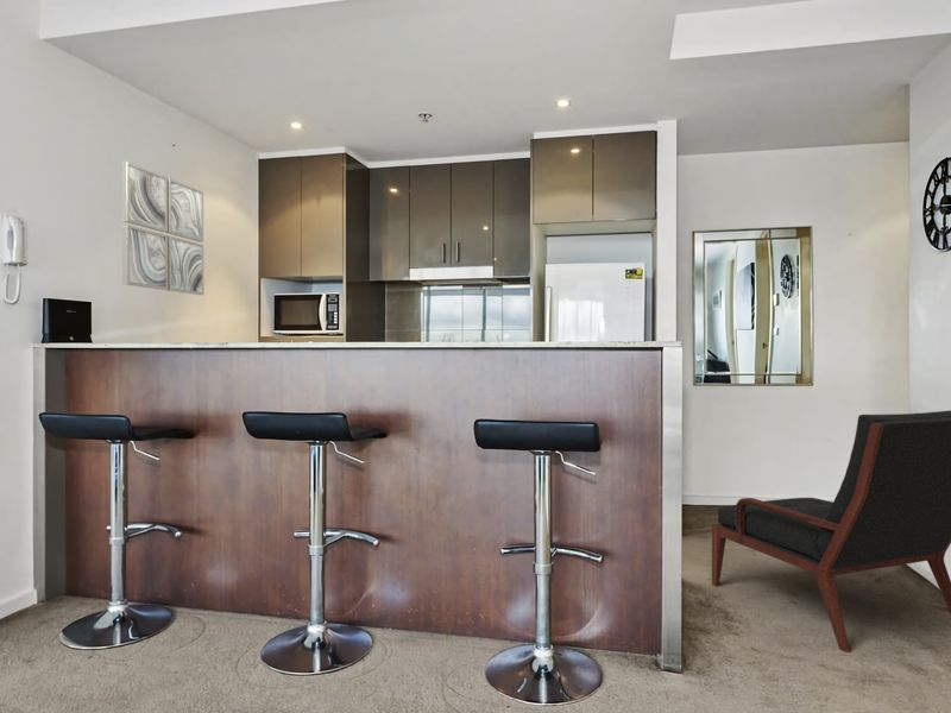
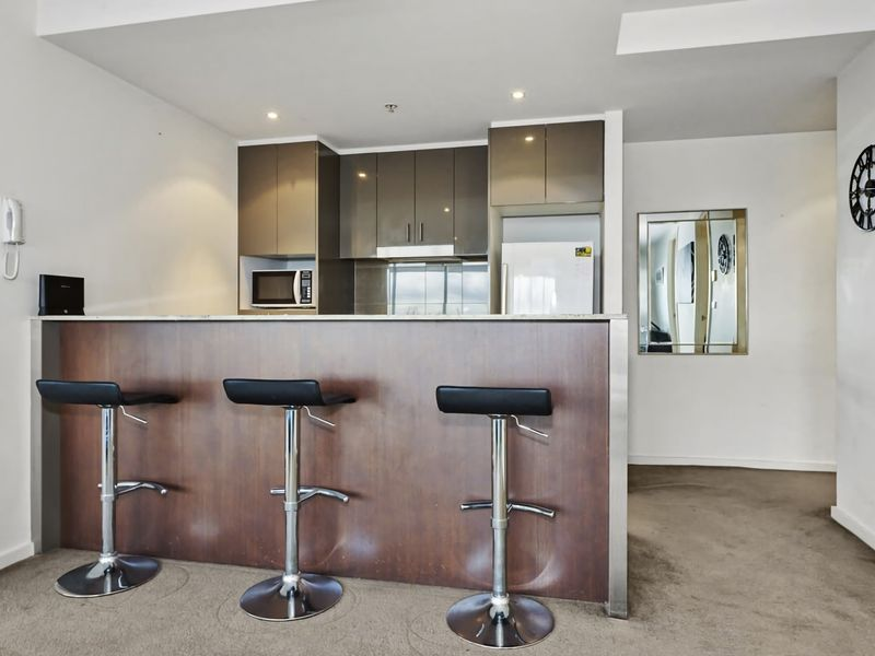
- armchair (840, 507)
- wall art (164, 234)
